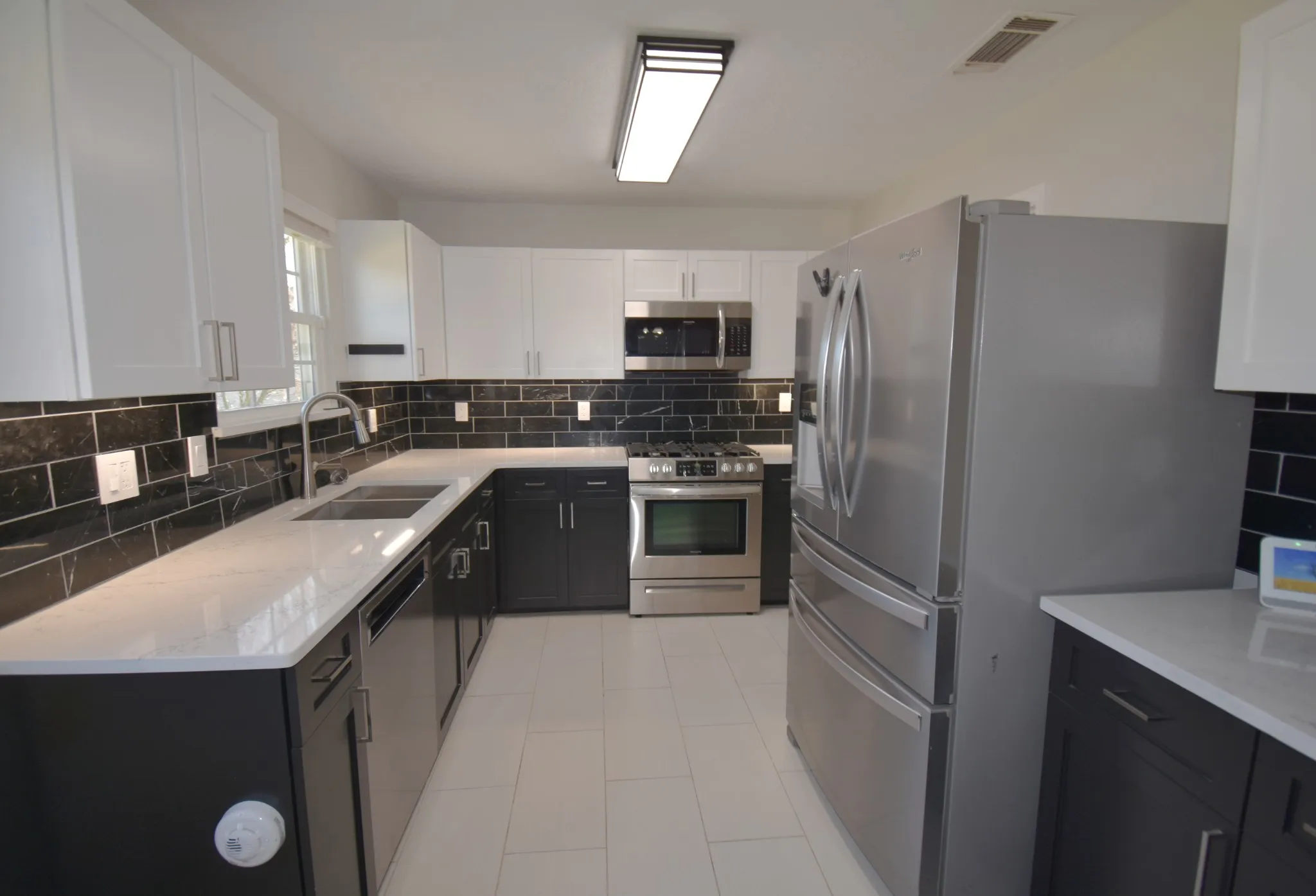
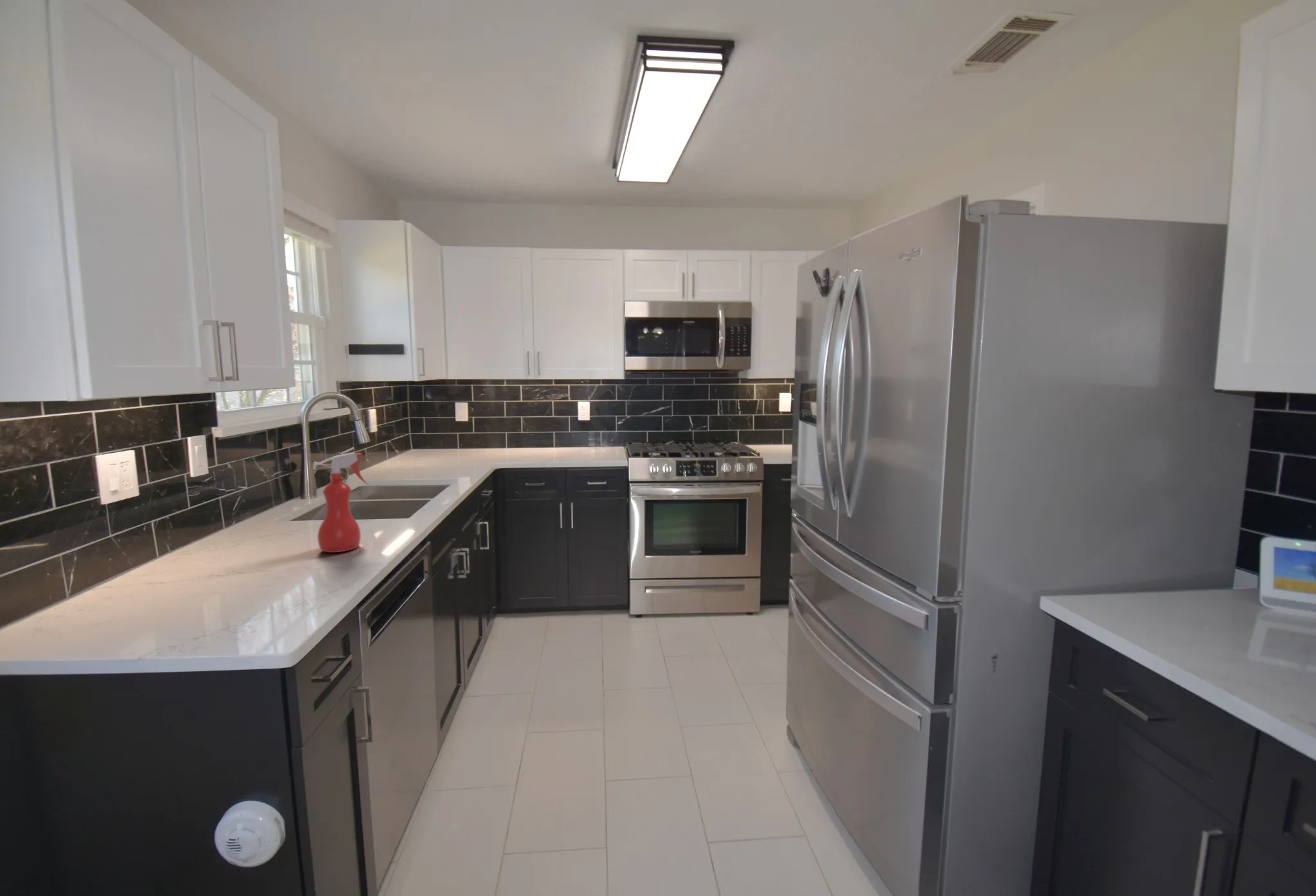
+ spray bottle (342, 501)
